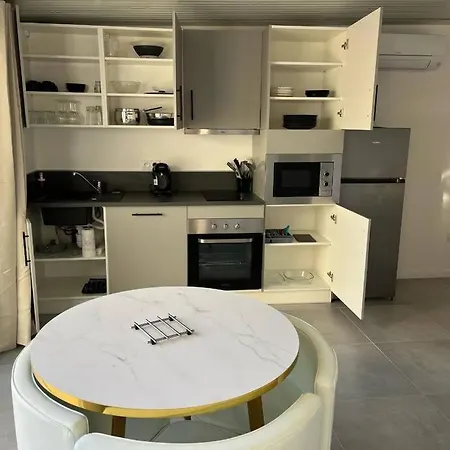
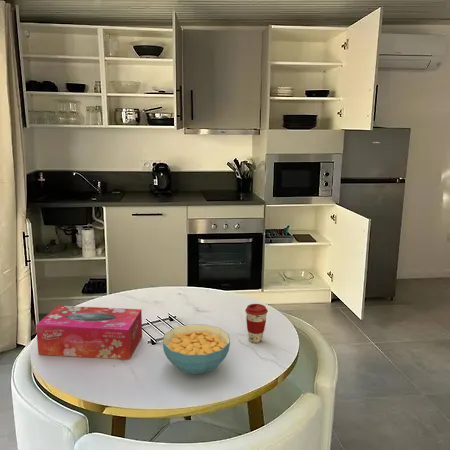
+ tissue box (91, 331)
+ cereal bowl (196, 353)
+ coffee cup (256, 323)
